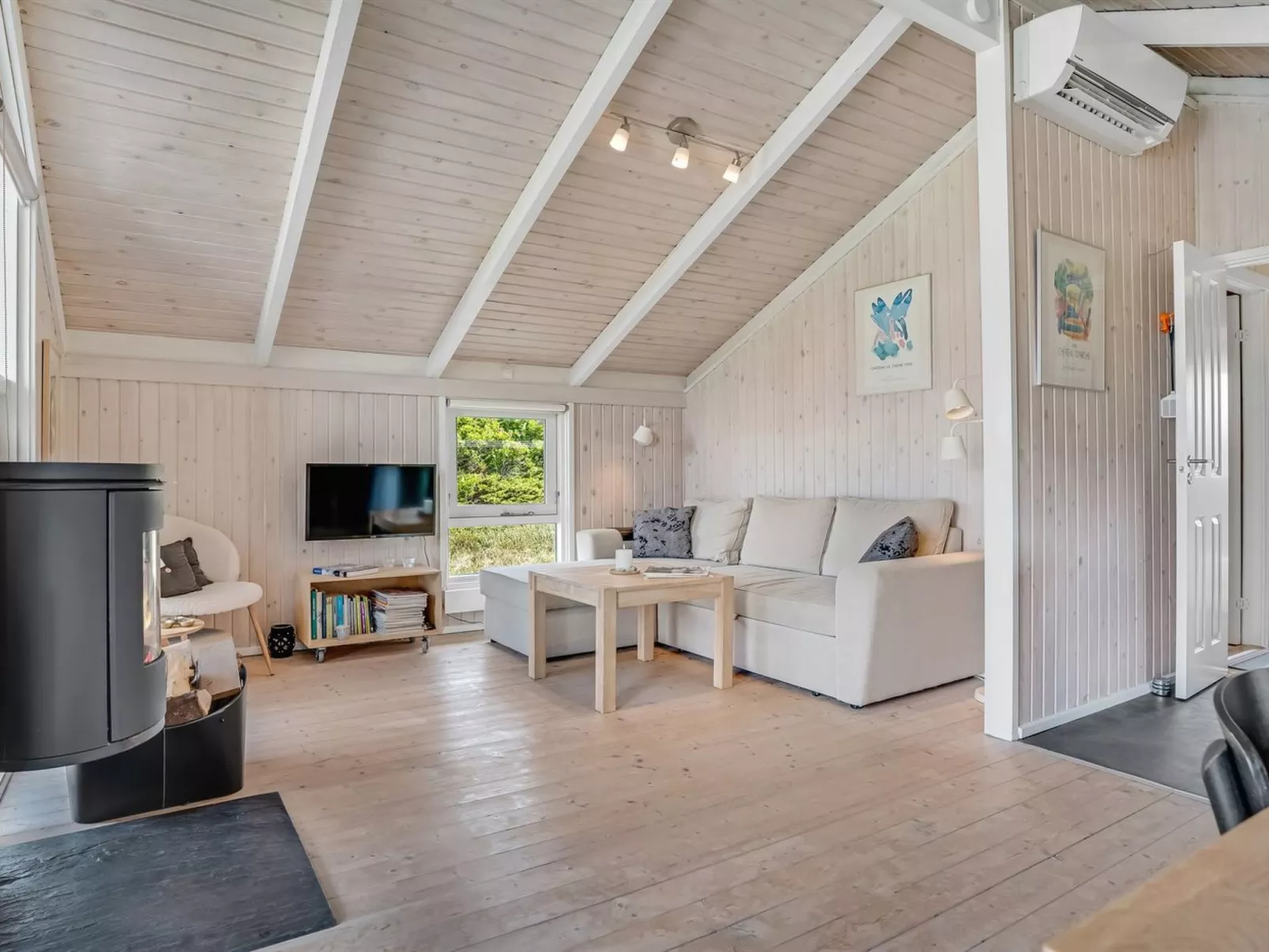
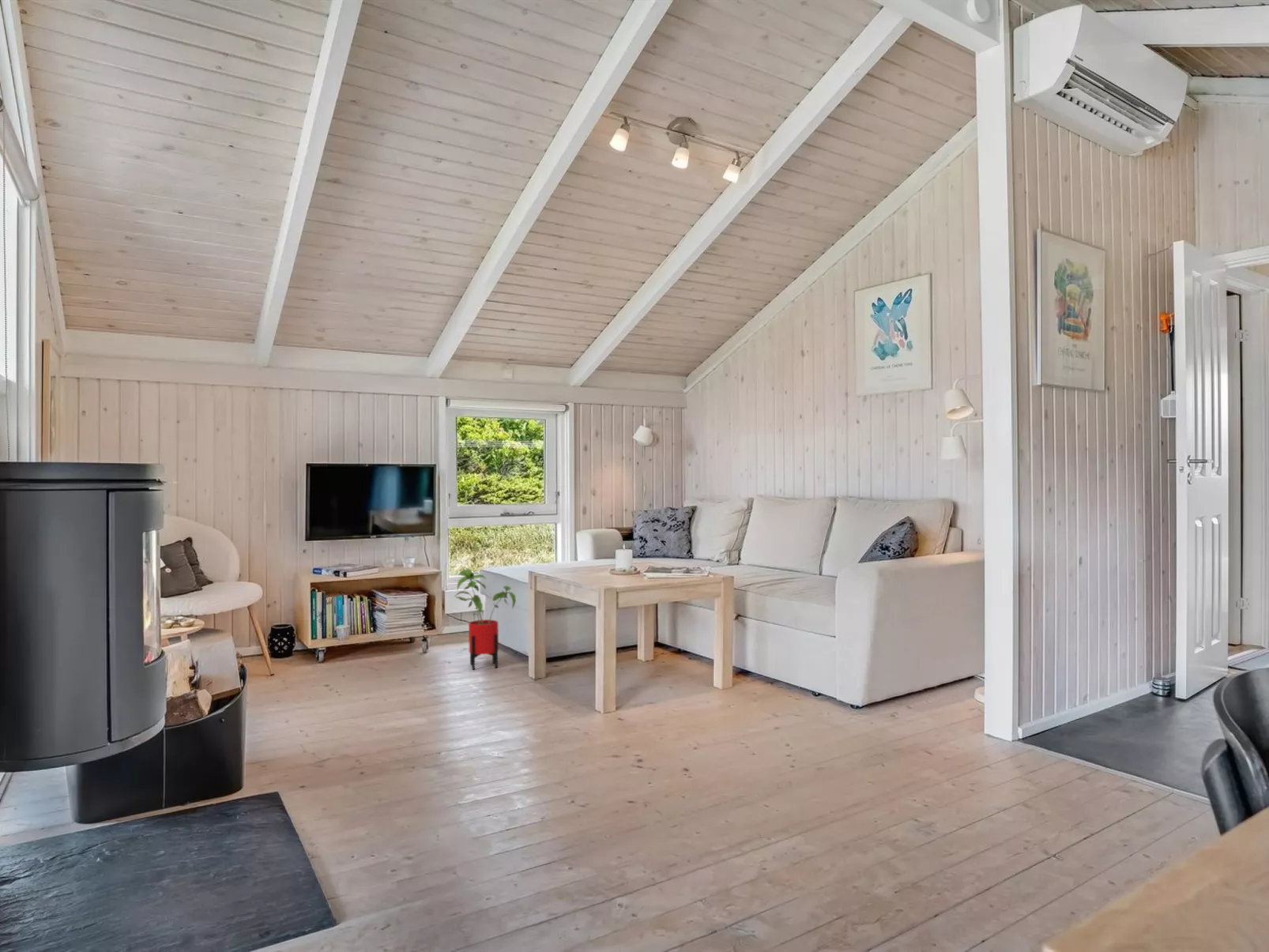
+ house plant (480, 616)
